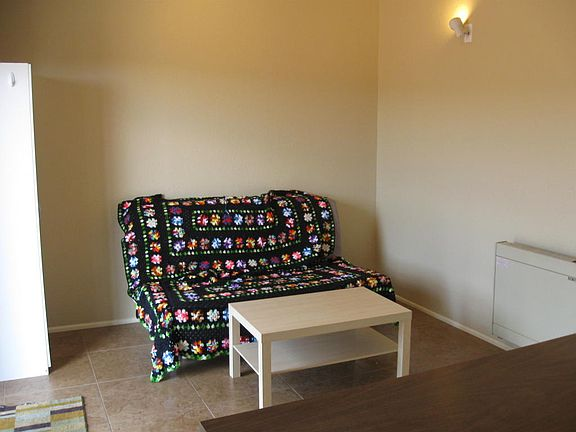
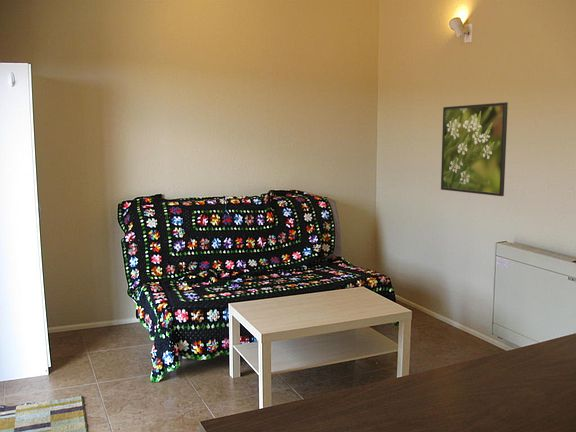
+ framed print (471, 149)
